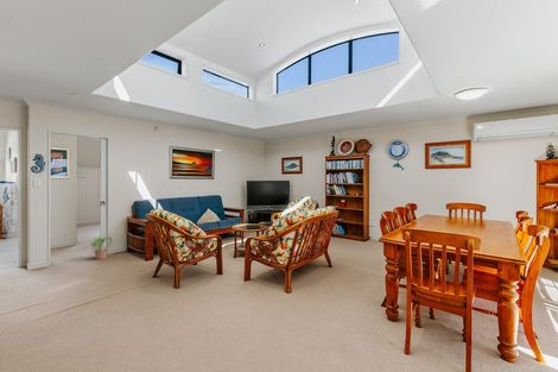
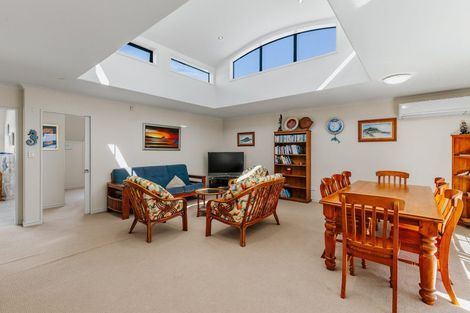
- potted plant (102, 247)
